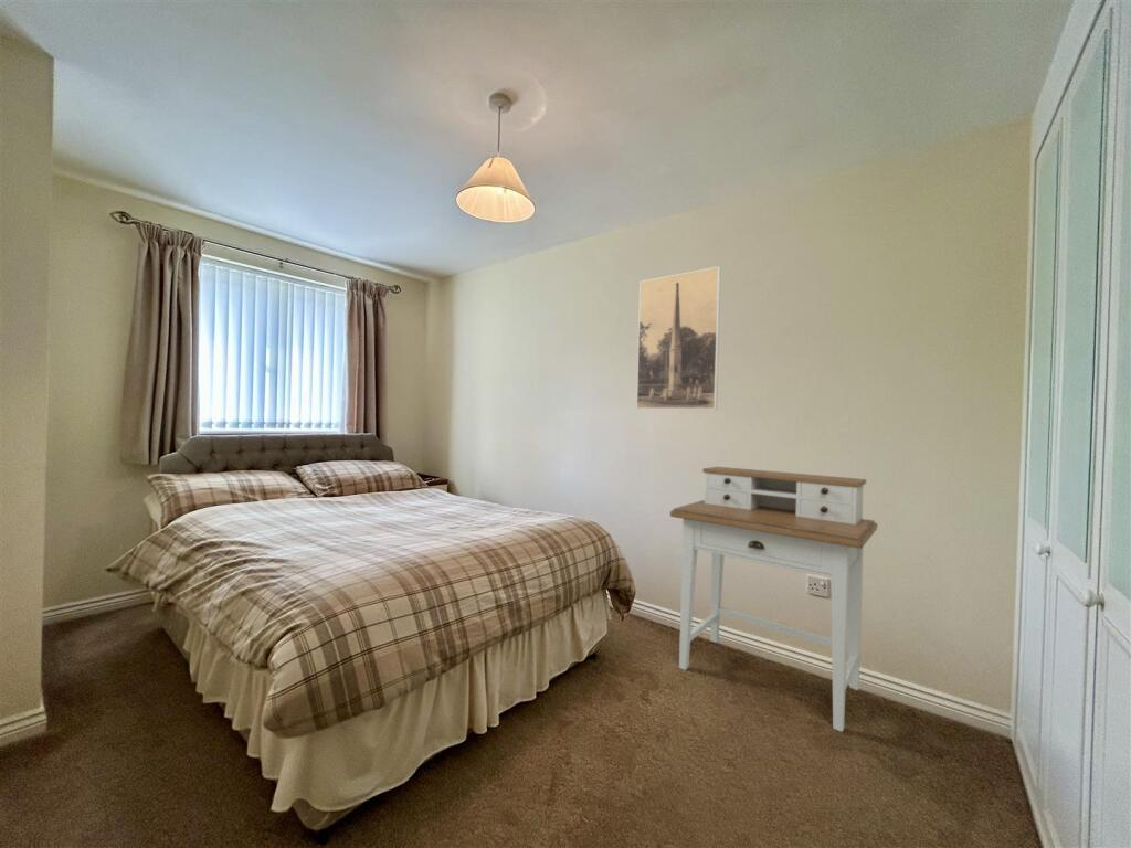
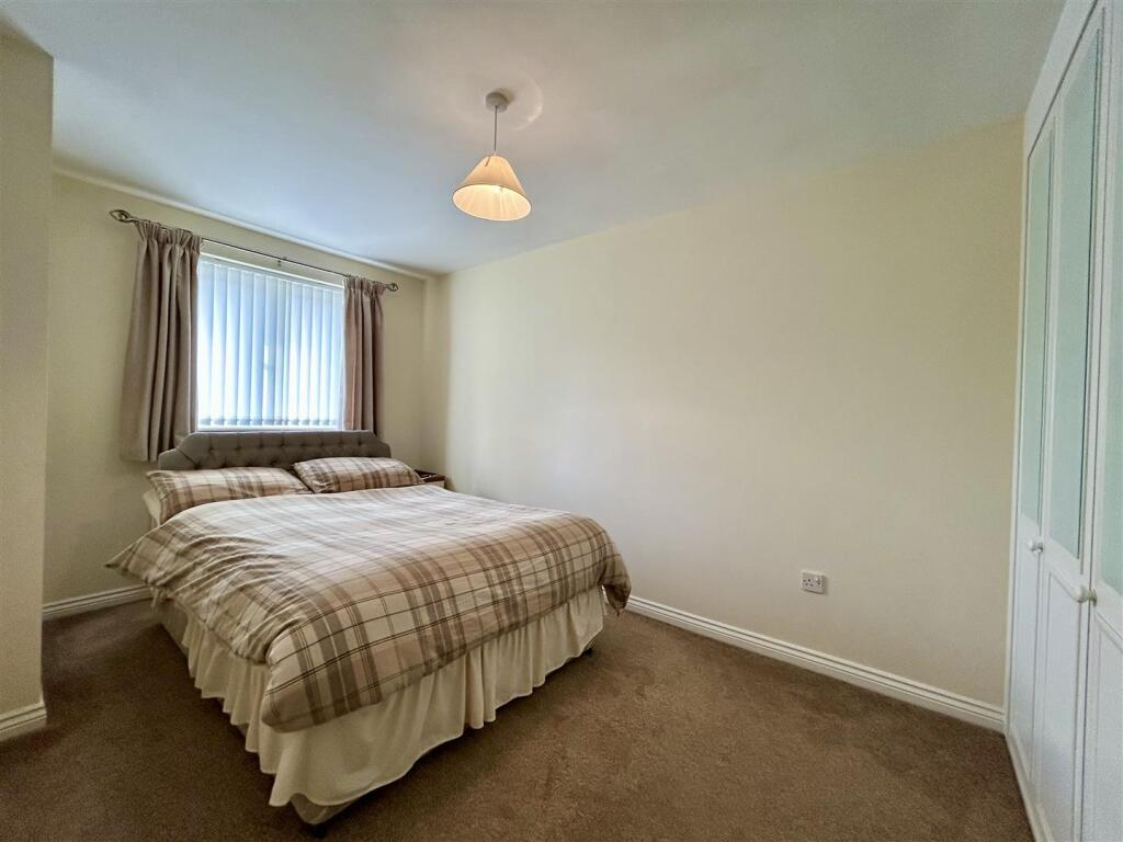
- desk (770, 564)
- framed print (676, 341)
